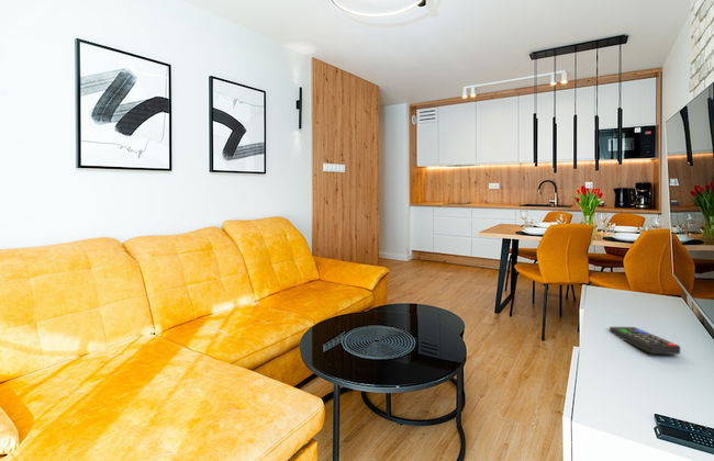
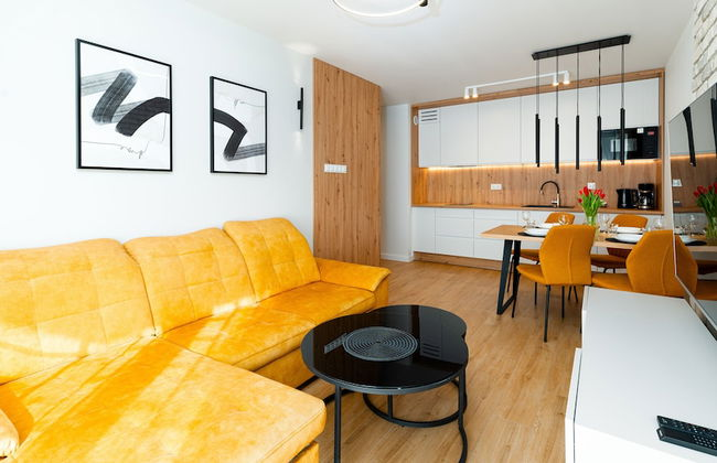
- remote control (642, 338)
